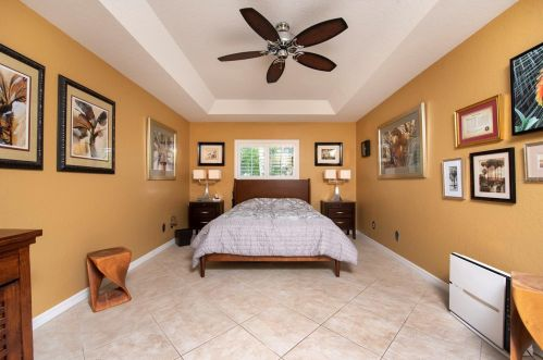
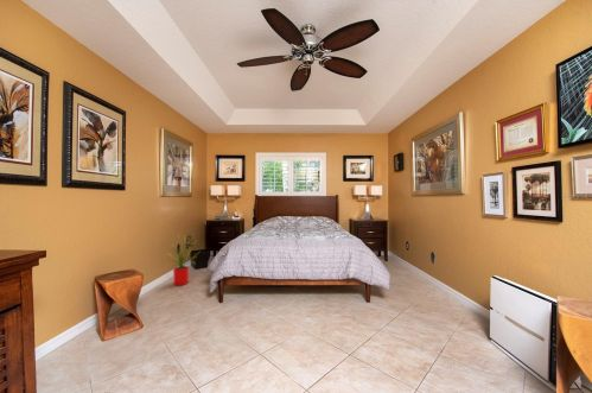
+ house plant (180, 258)
